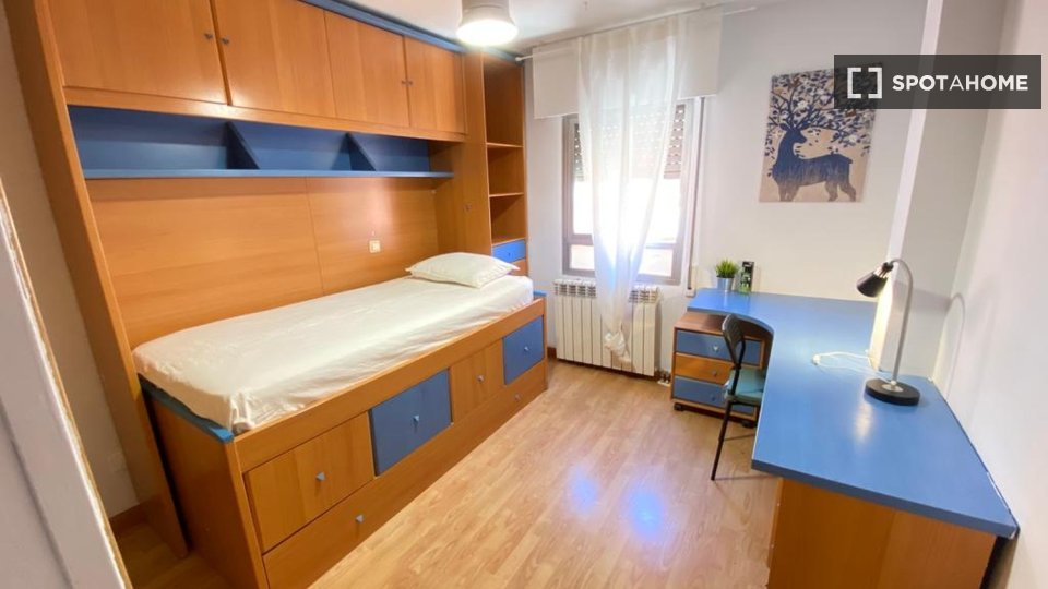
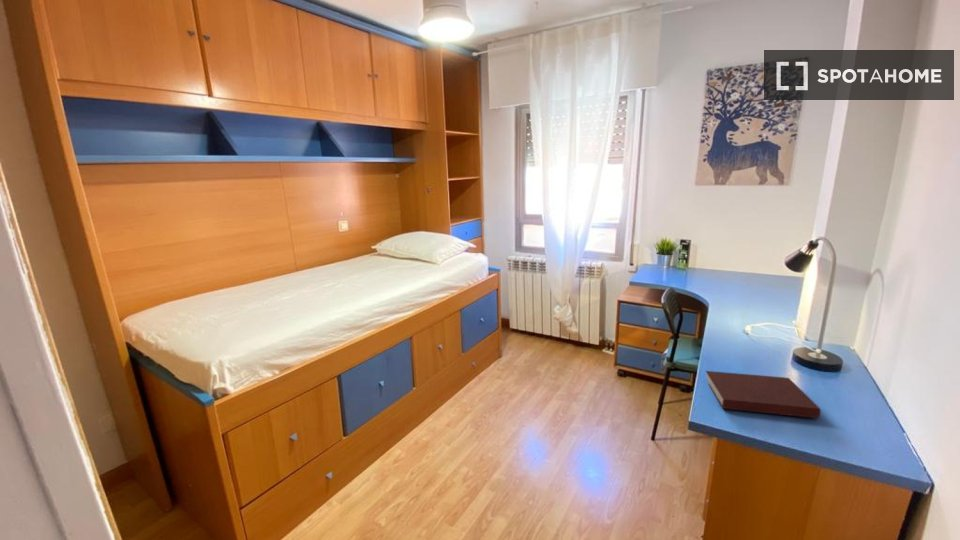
+ notebook (757, 392)
